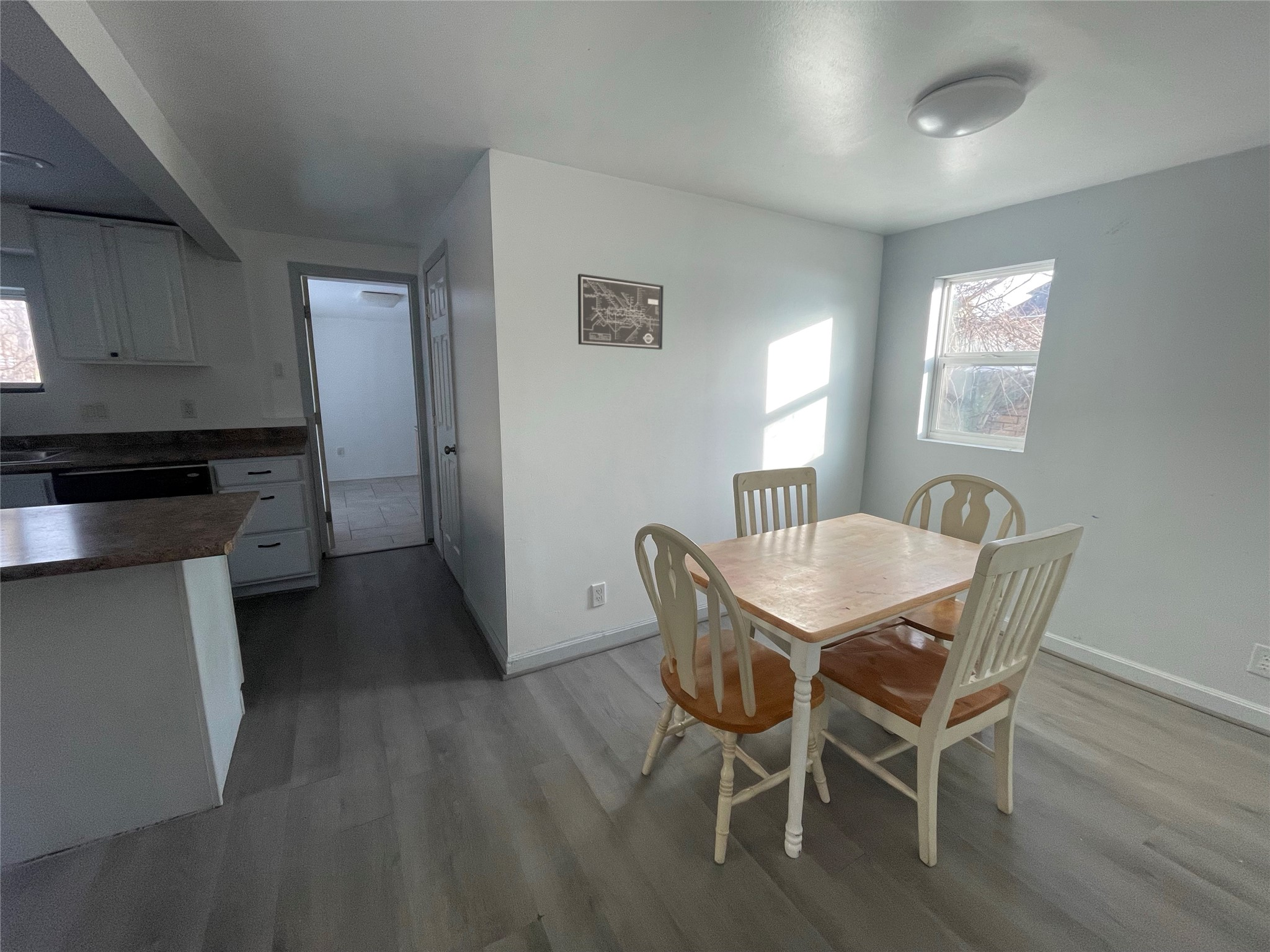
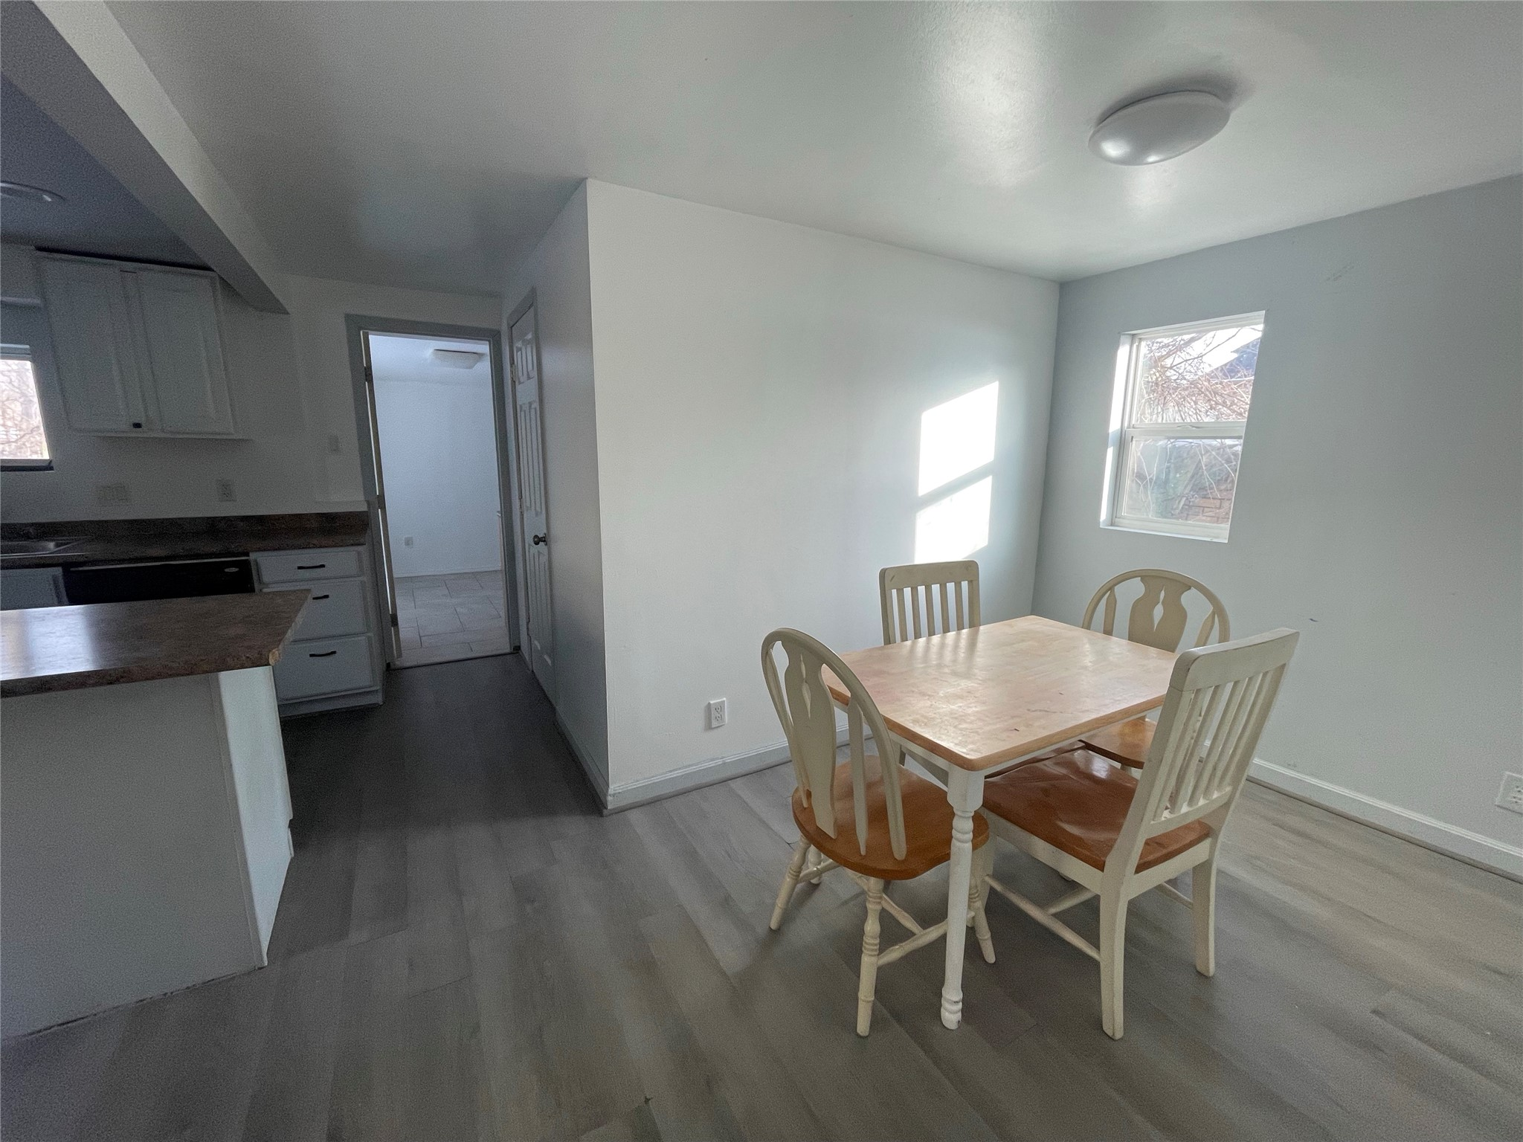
- wall art (622, 314)
